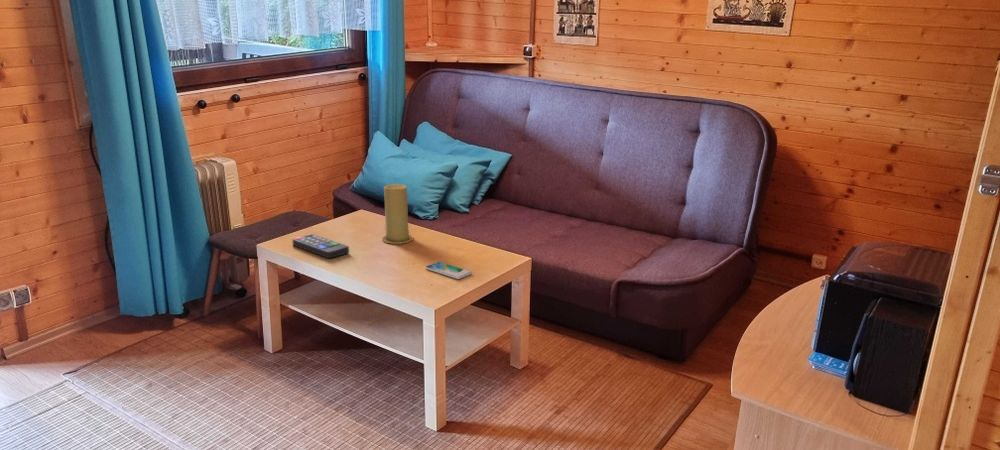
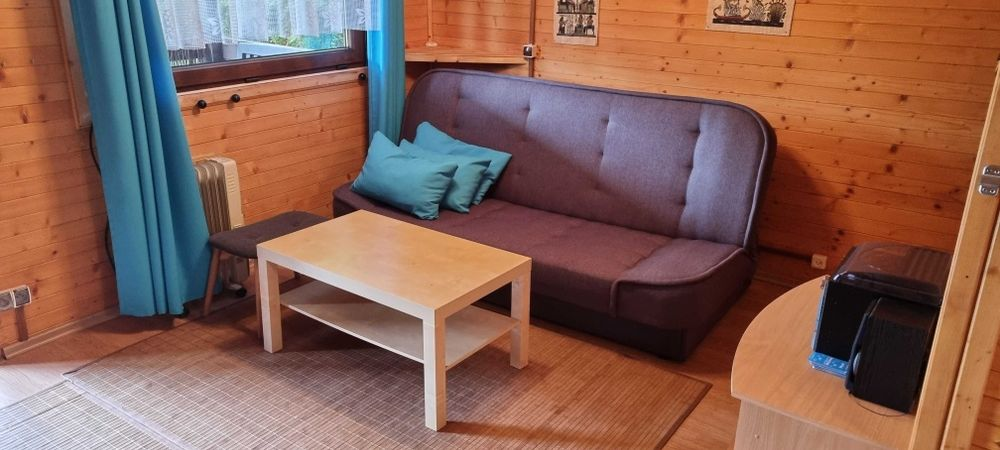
- candle (396, 212)
- smartphone (448, 270)
- remote control (320, 245)
